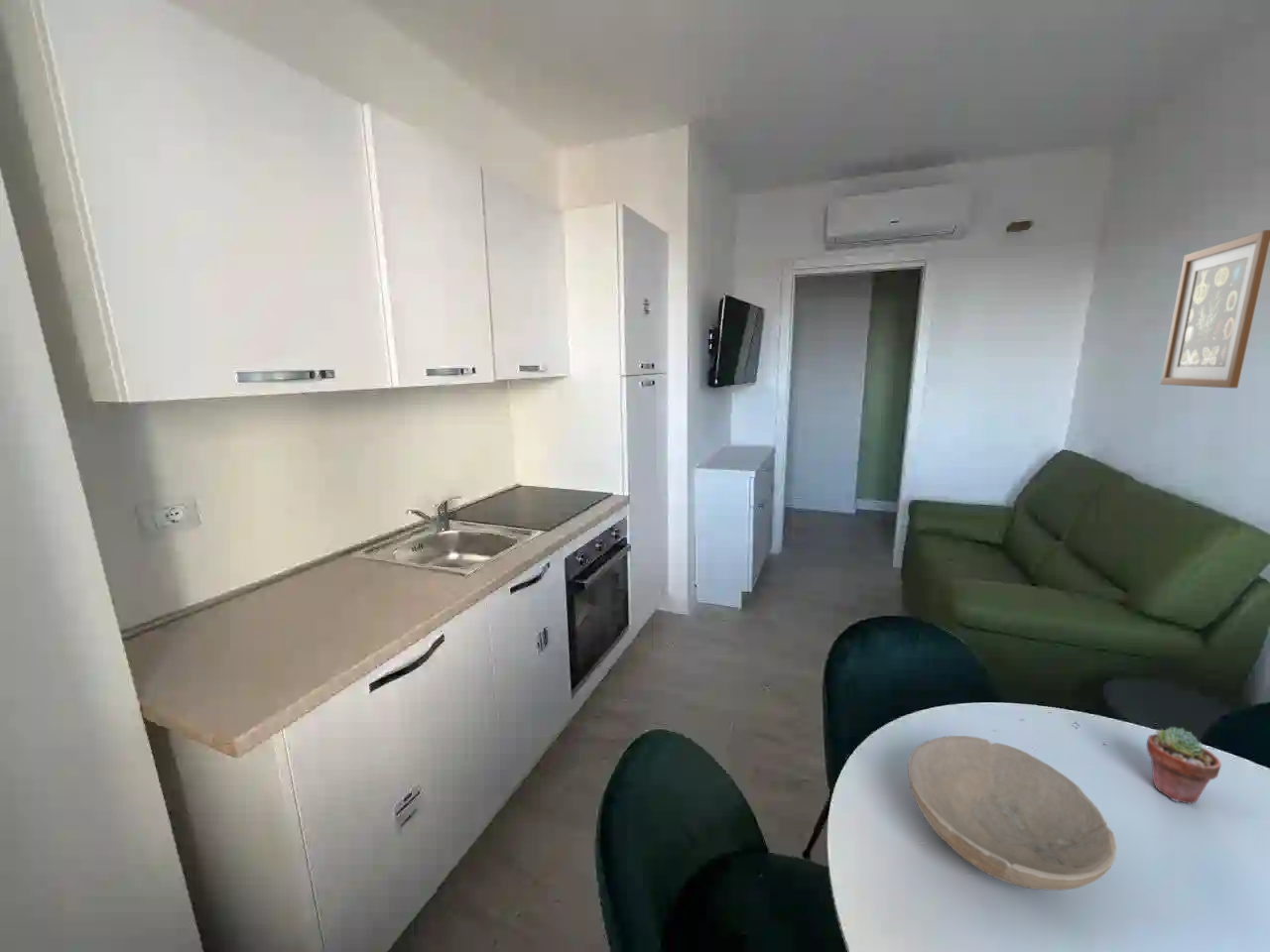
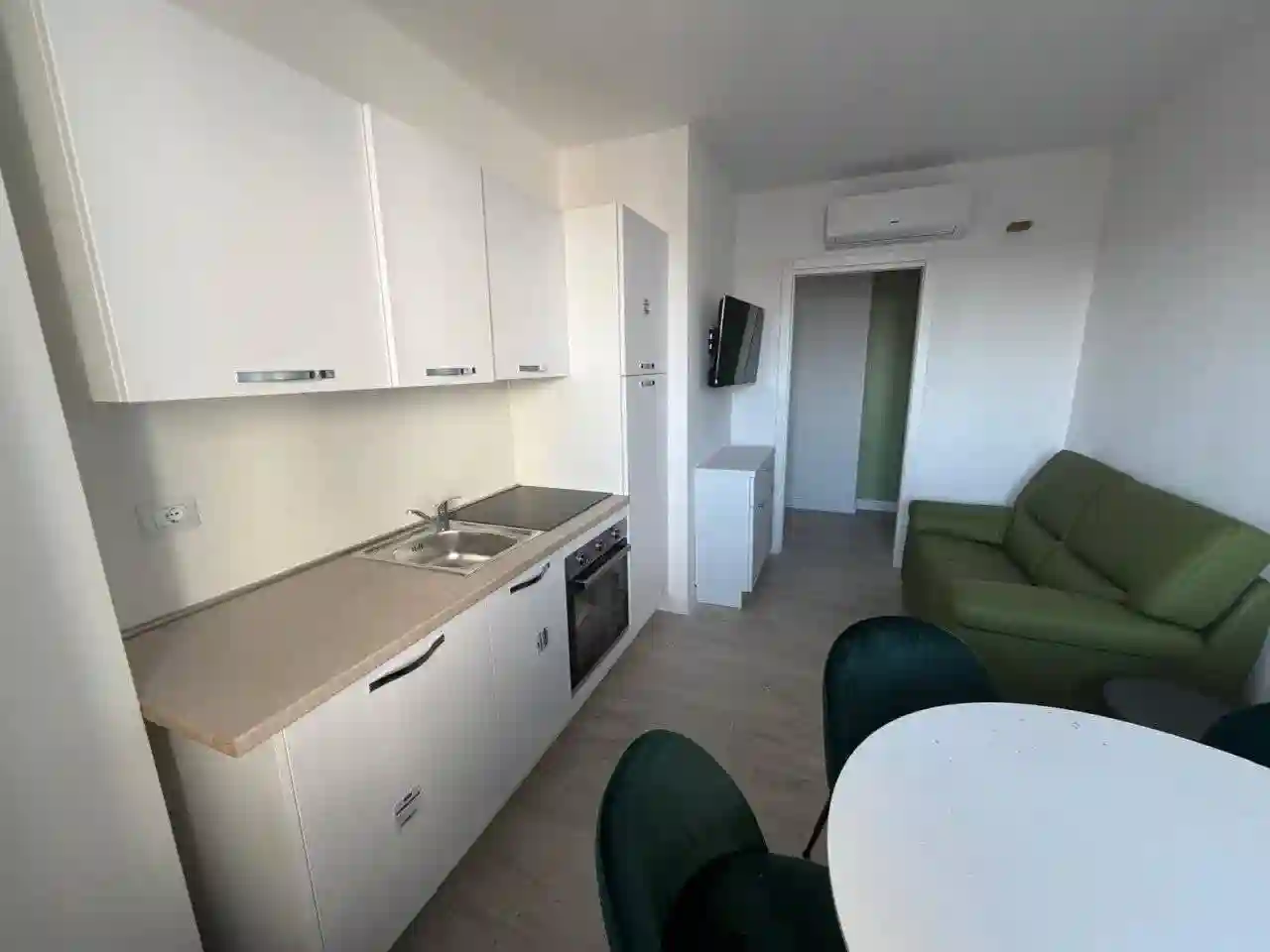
- potted succulent (1180, 762)
- wall art (1208, 316)
- bowl (998, 819)
